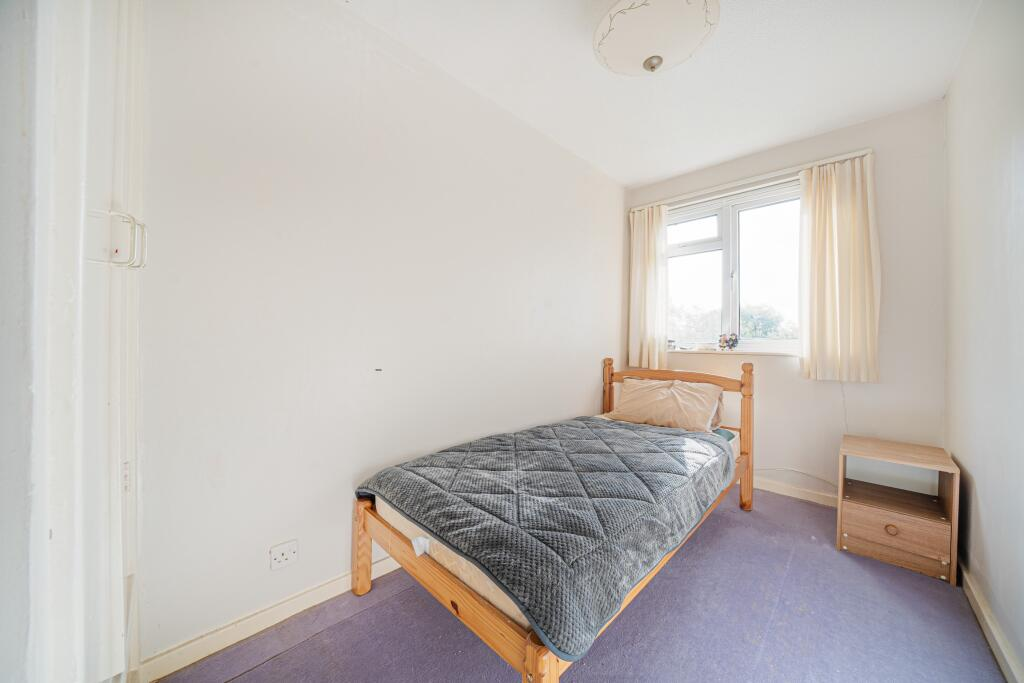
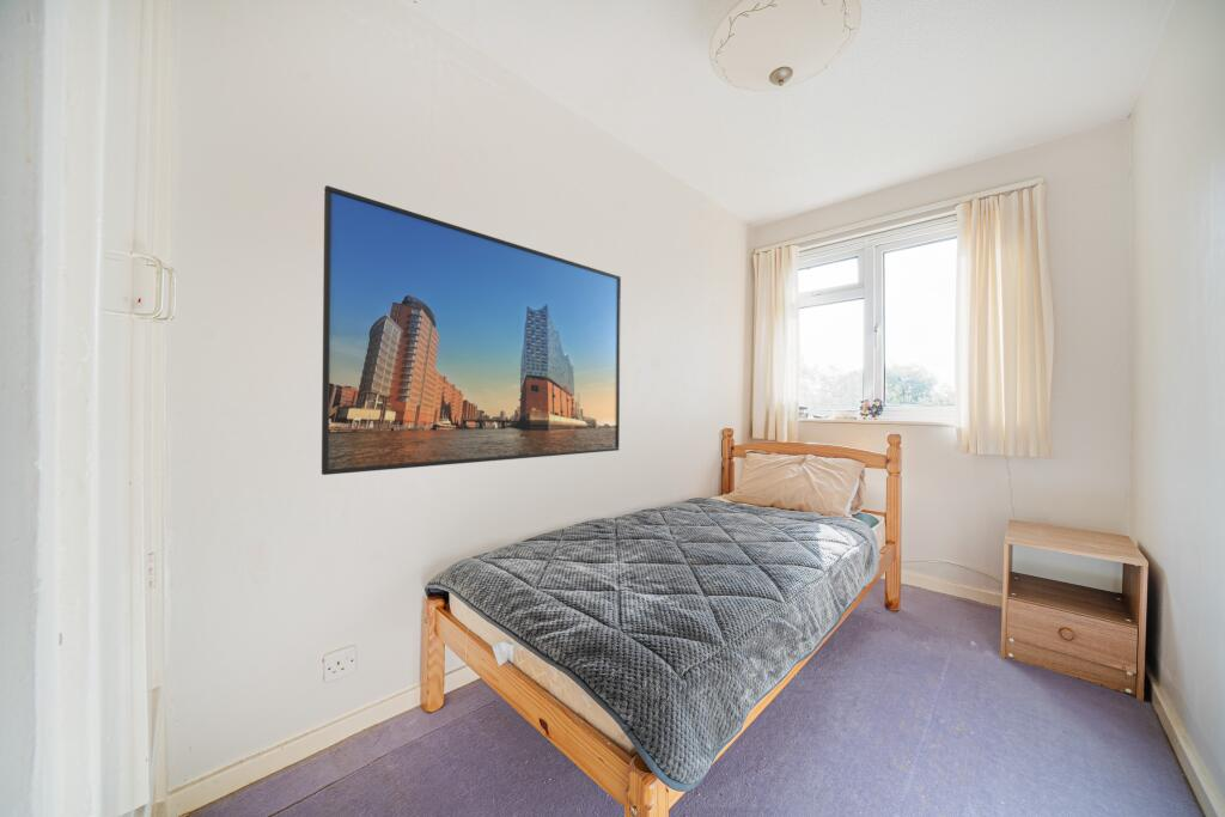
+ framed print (507, 350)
